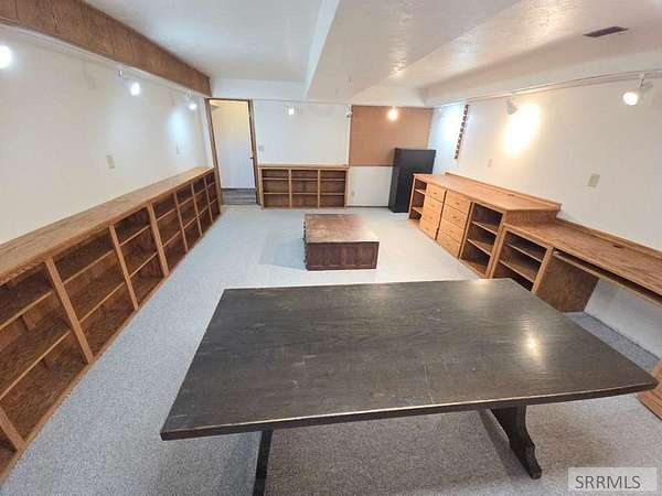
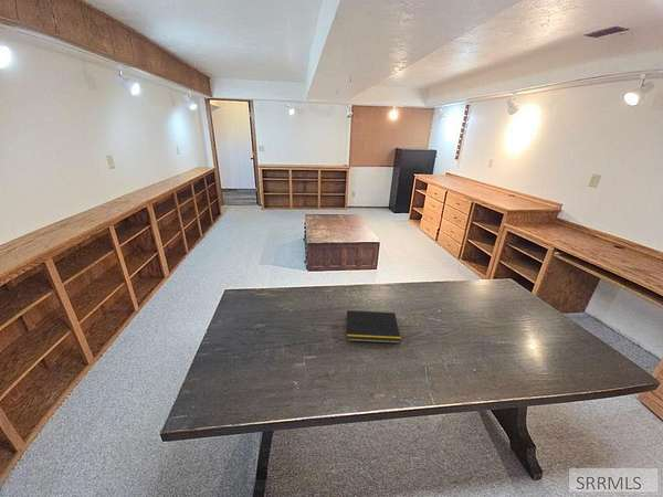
+ notepad (371, 326)
